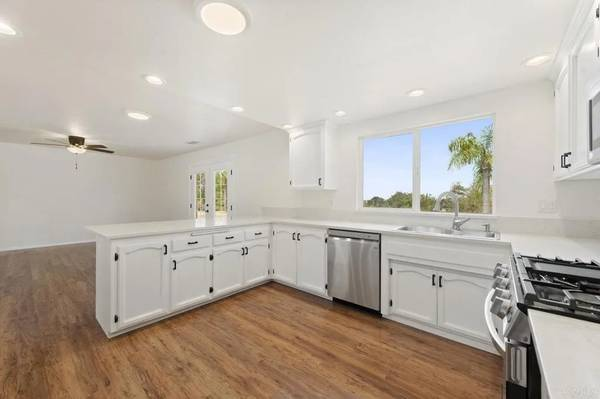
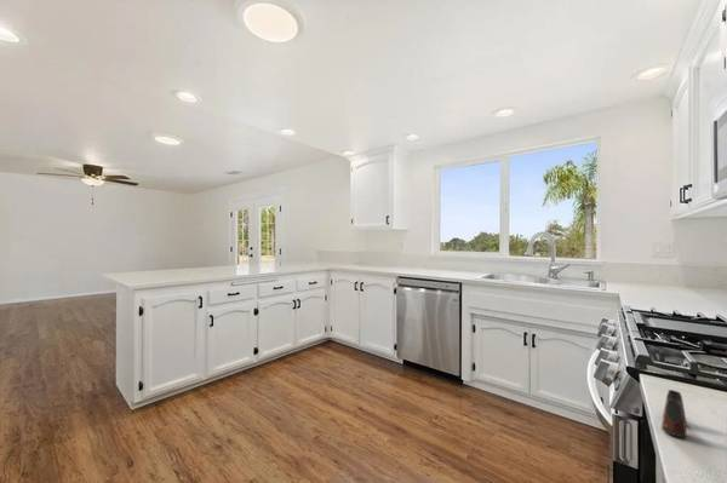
+ salt shaker (674, 409)
